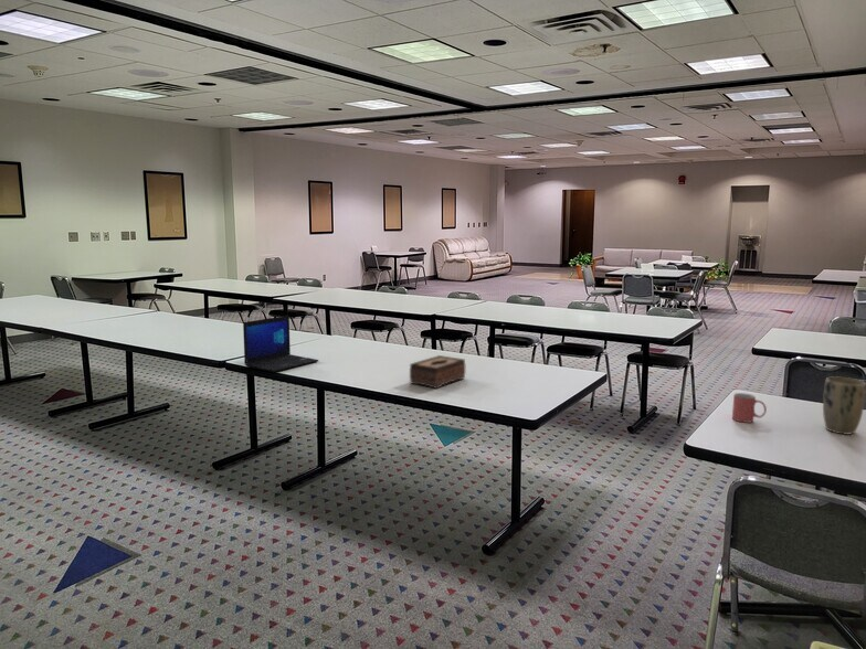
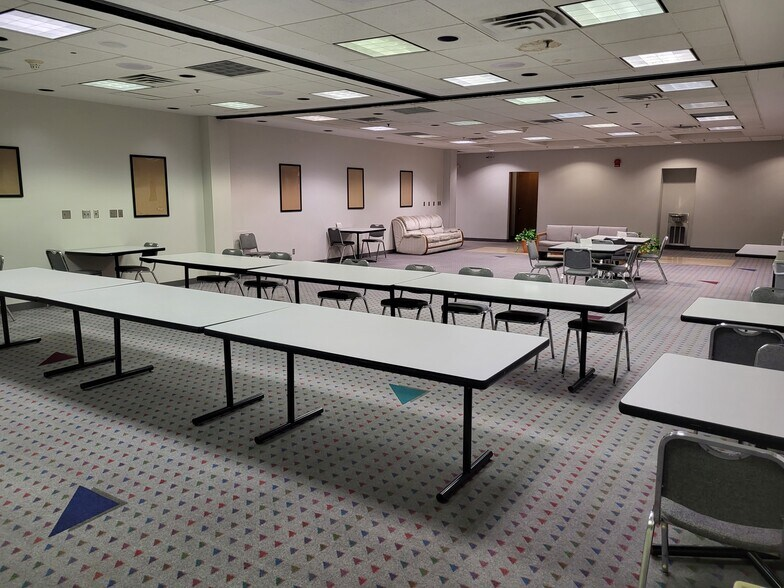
- tissue box (437, 371)
- laptop (281, 342)
- plant pot (842, 405)
- mug (749, 408)
